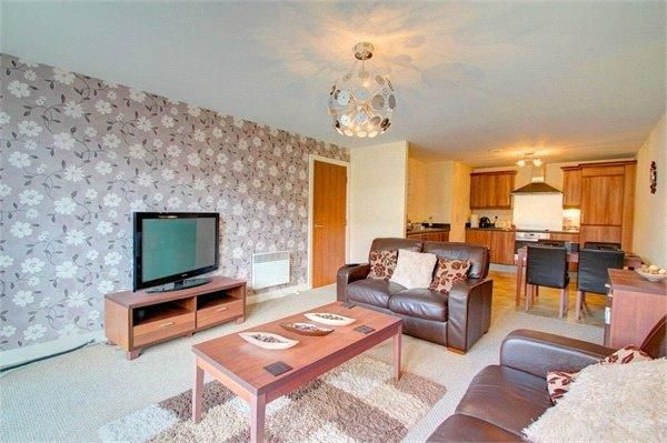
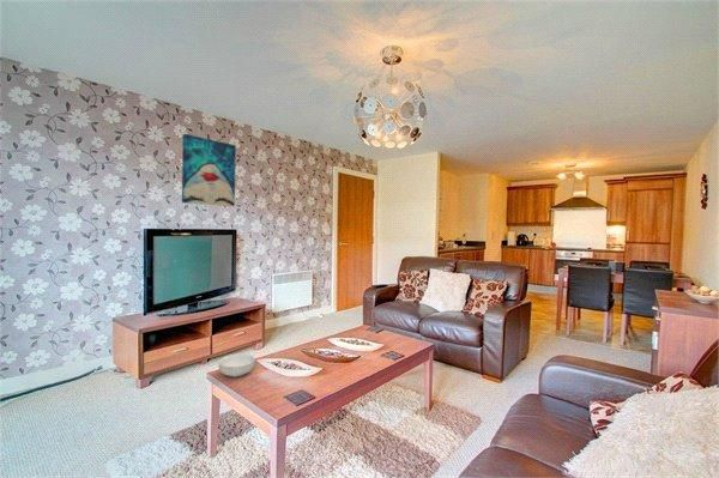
+ wall art (210, 171)
+ cereal bowl (236, 367)
